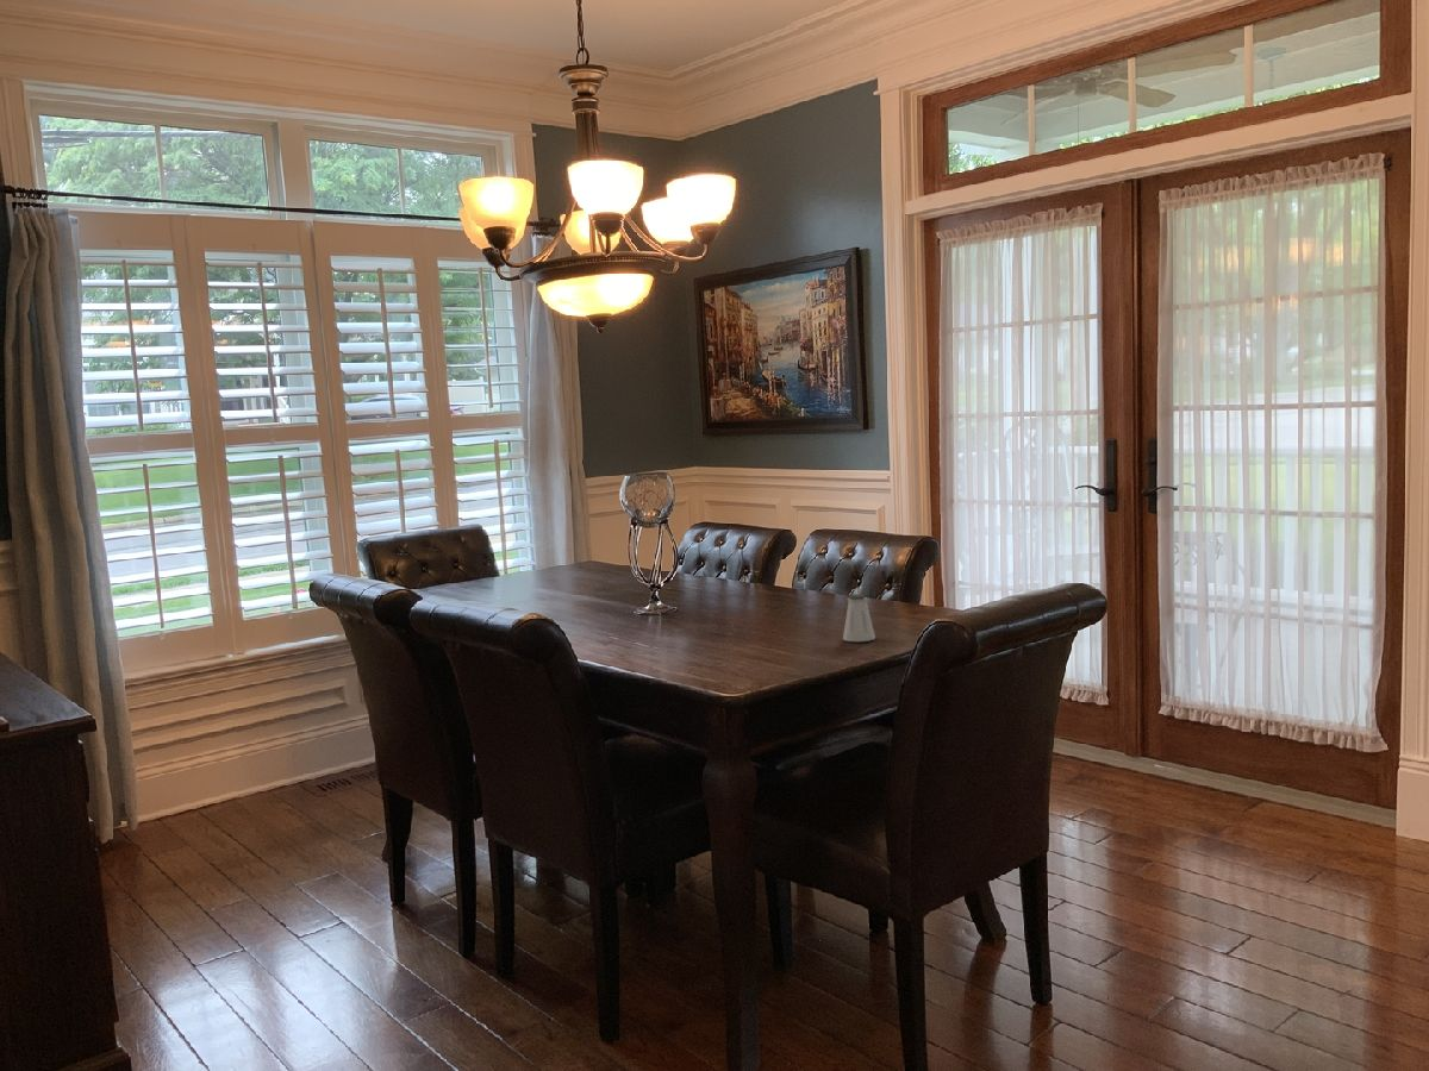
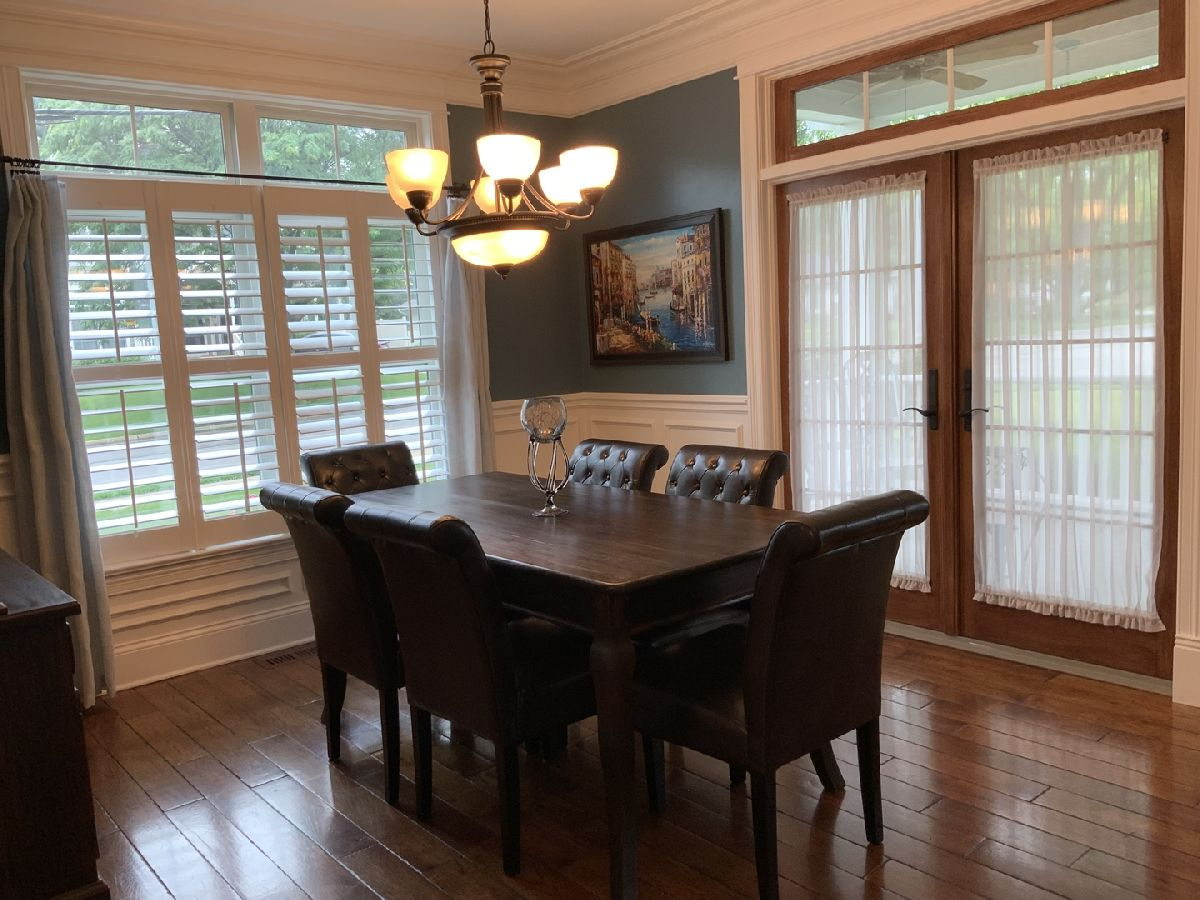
- saltshaker (857, 616)
